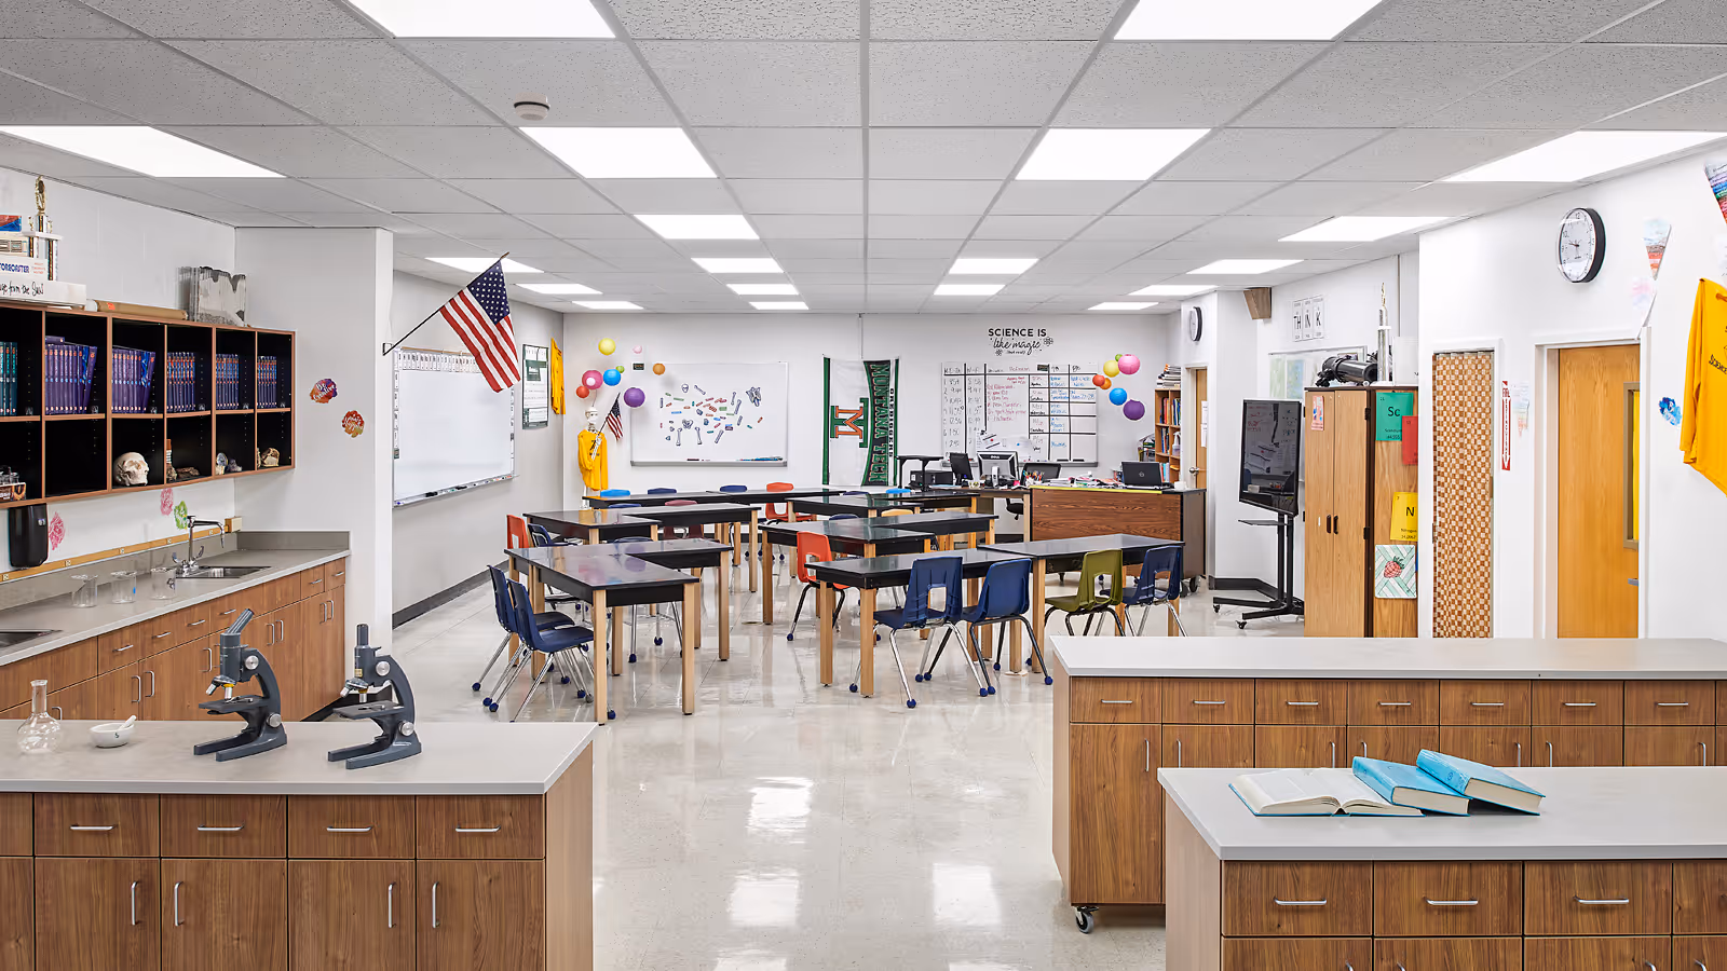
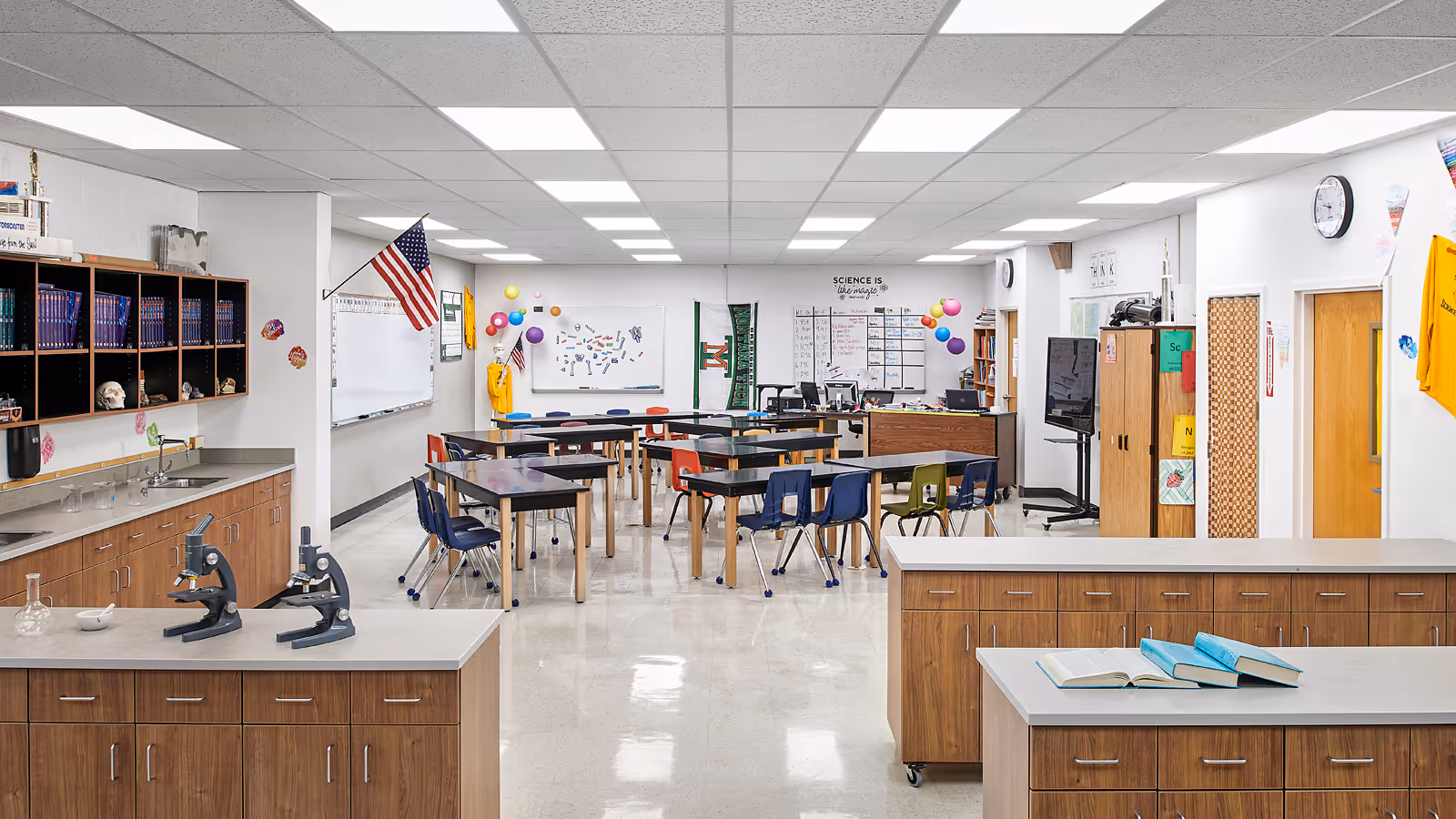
- smoke detector (531, 106)
